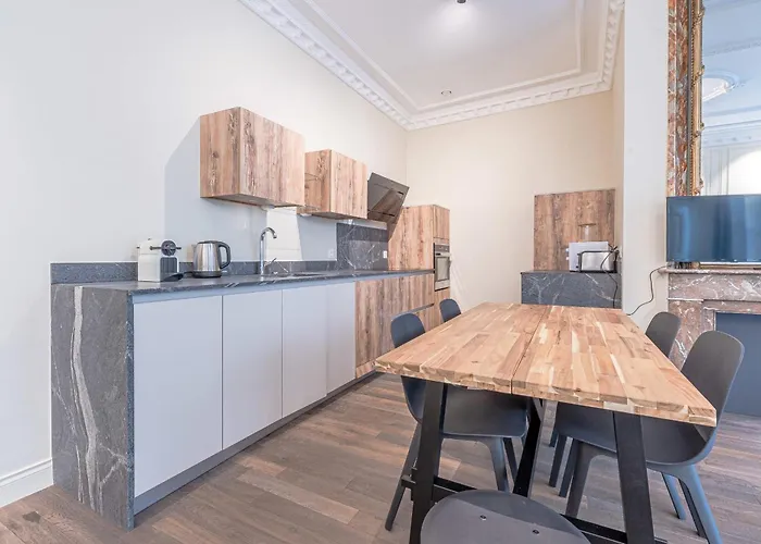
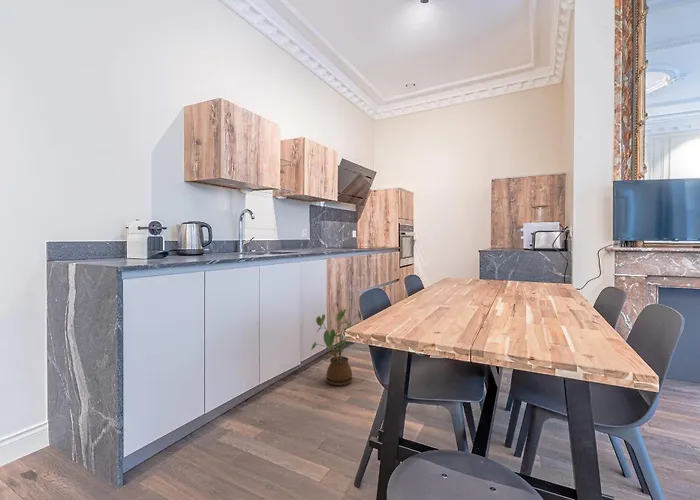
+ house plant (340, 347)
